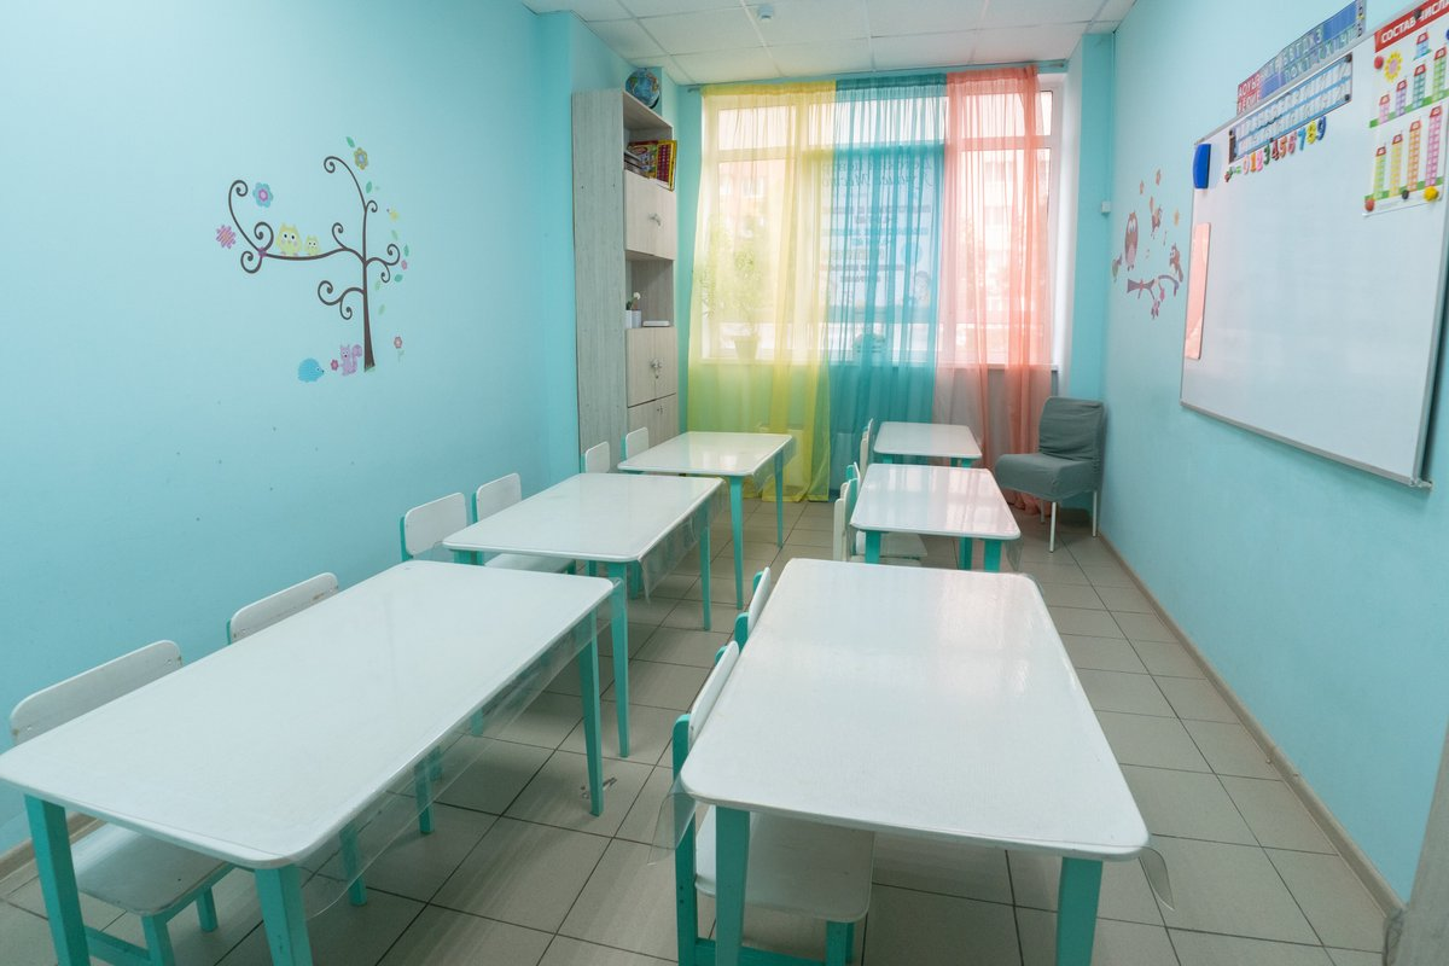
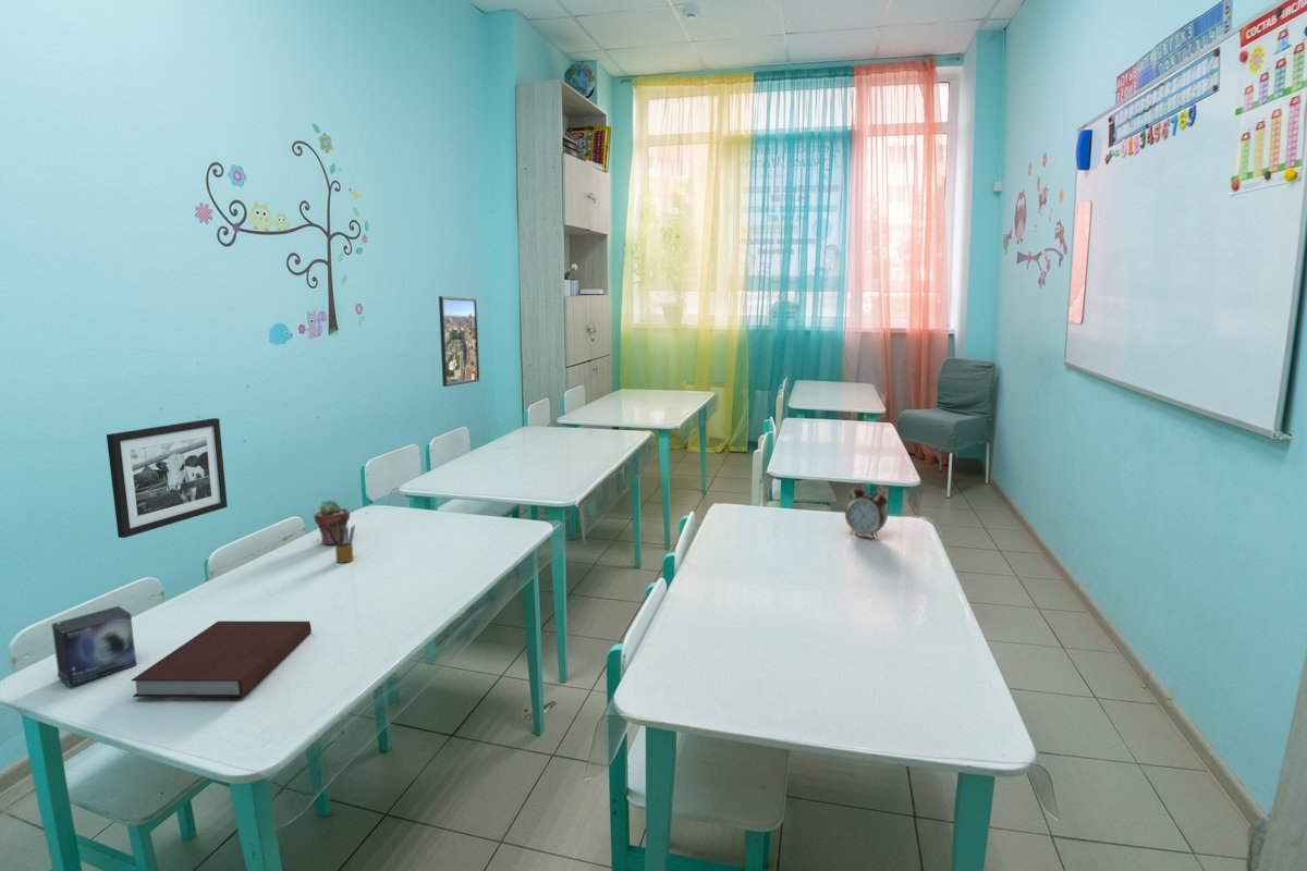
+ potted succulent (332, 520)
+ picture frame (172, 474)
+ pencil box (342, 541)
+ small box (95, 645)
+ alarm clock (866, 508)
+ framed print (460, 341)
+ notebook (229, 655)
